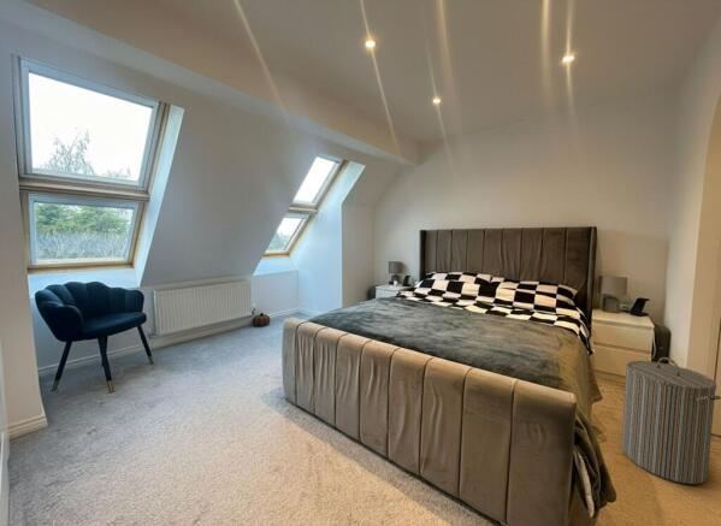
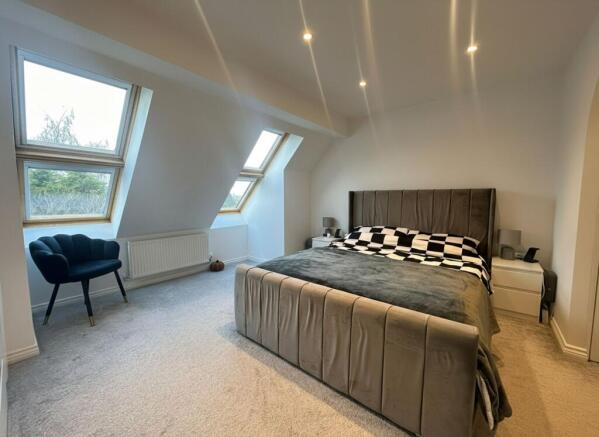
- laundry hamper (664, 409)
